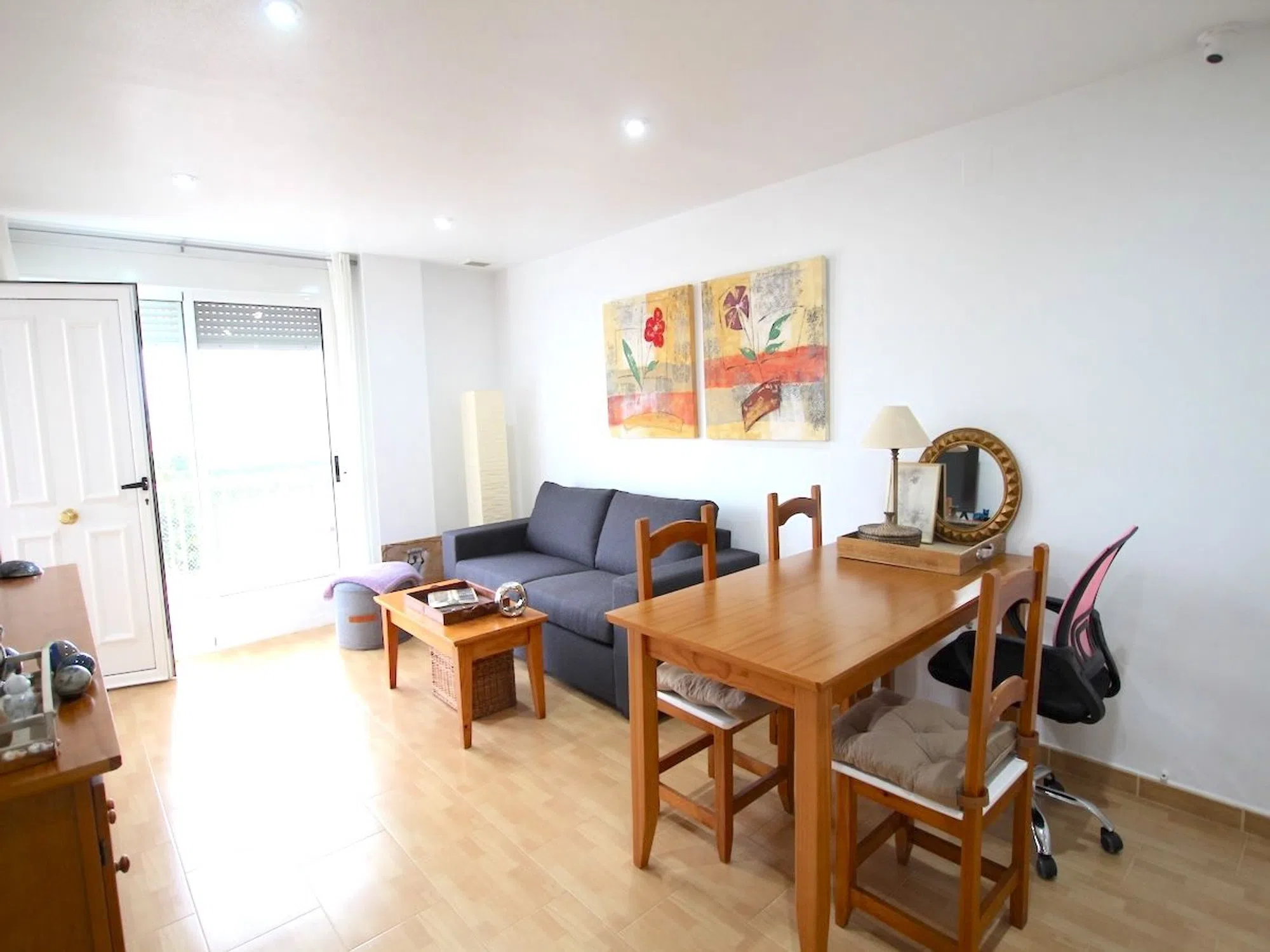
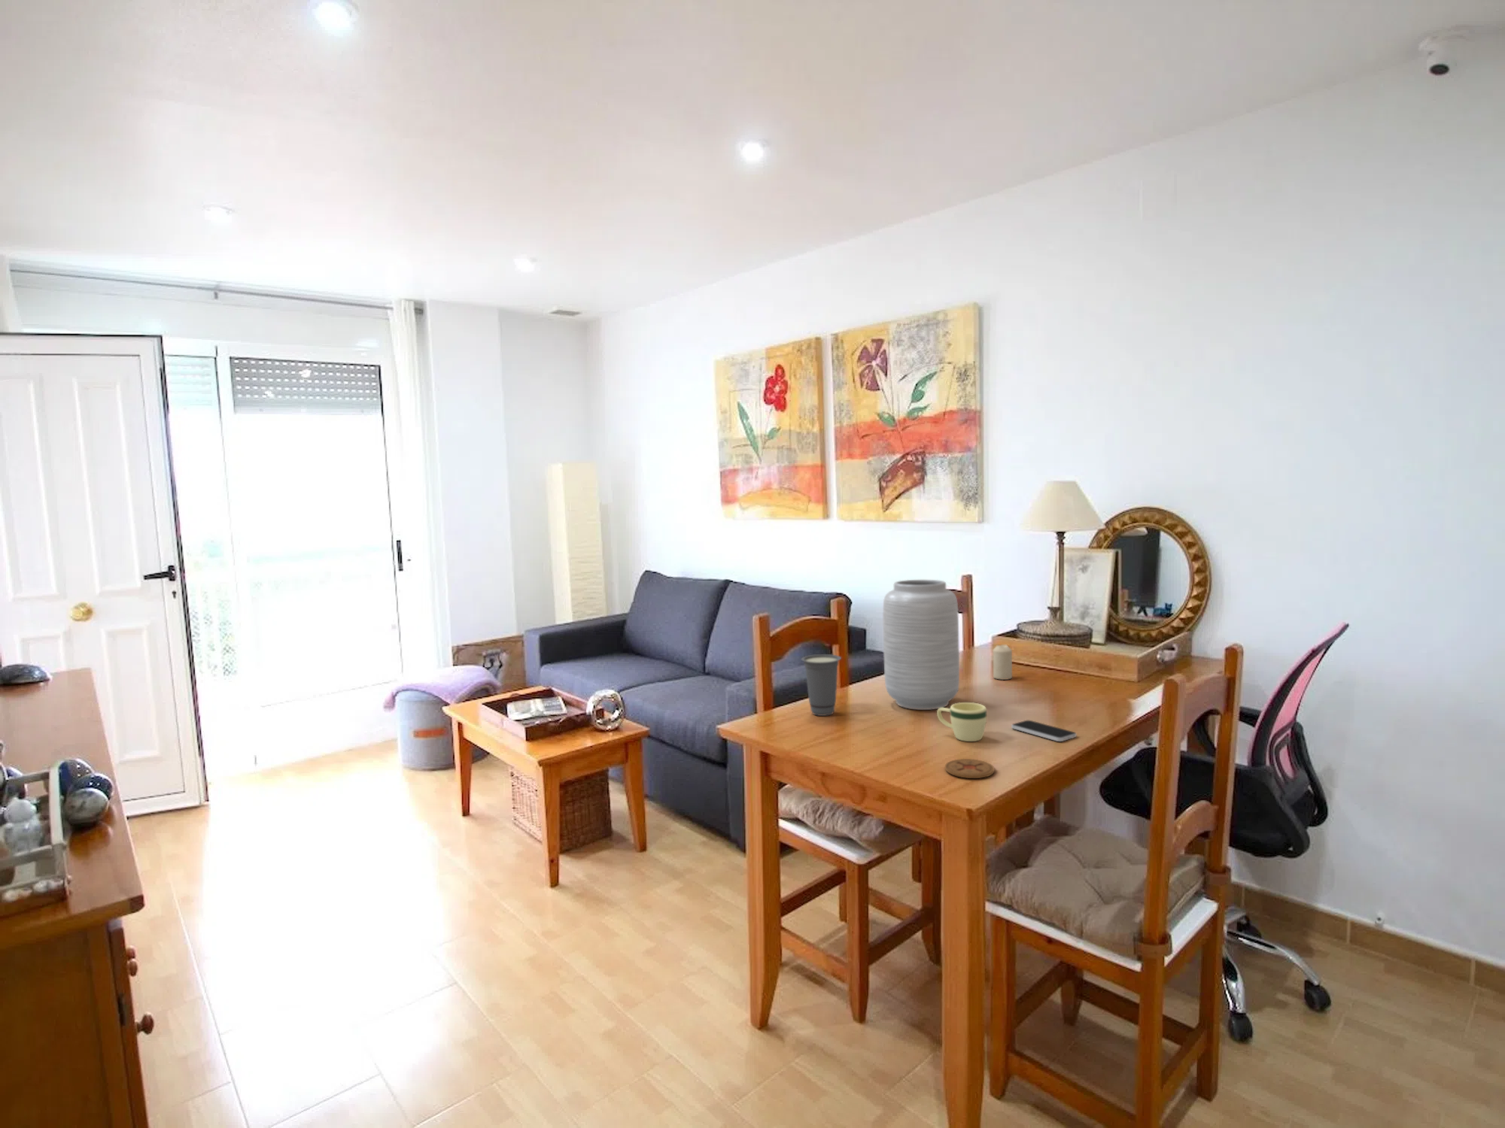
+ vase (921, 643)
+ mug (961, 720)
+ cup (821, 685)
+ smartphone (1043, 730)
+ candle (1003, 661)
+ coaster (969, 768)
